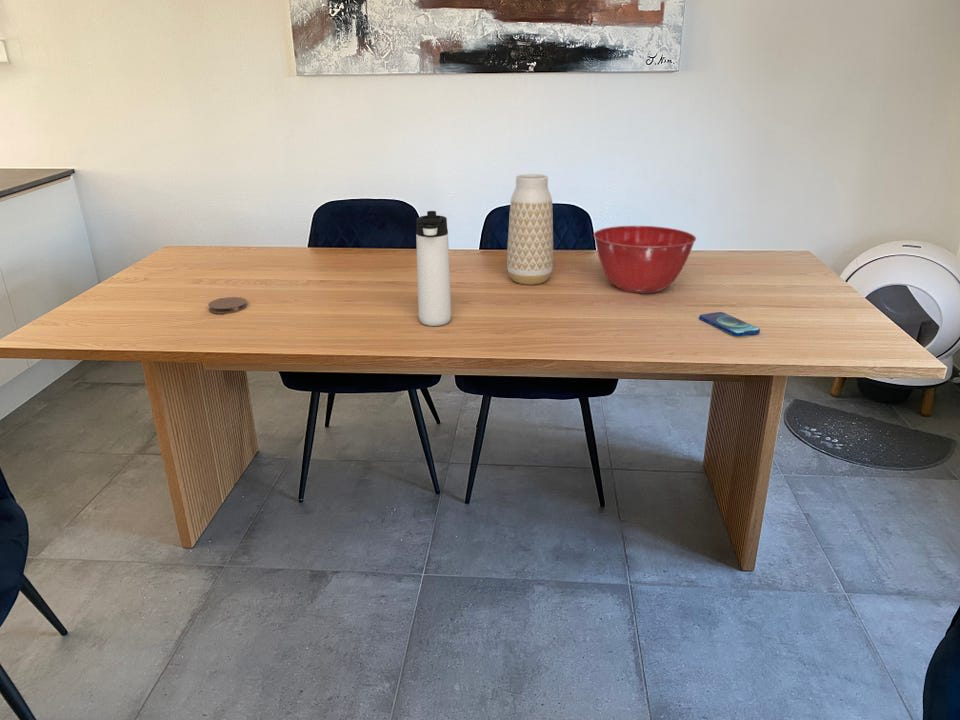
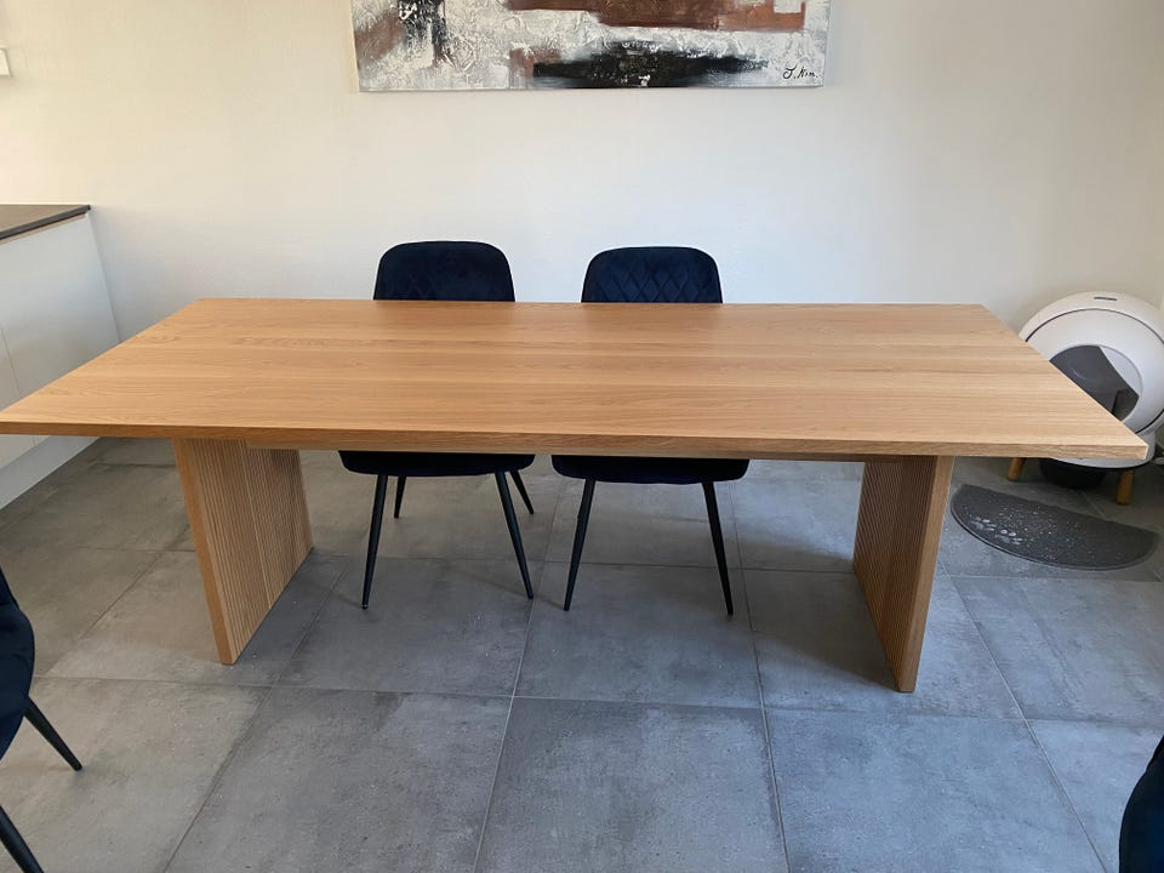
- smartphone (728, 323)
- thermos bottle (432, 270)
- mixing bowl (641, 261)
- coaster (227, 305)
- vase (530, 229)
